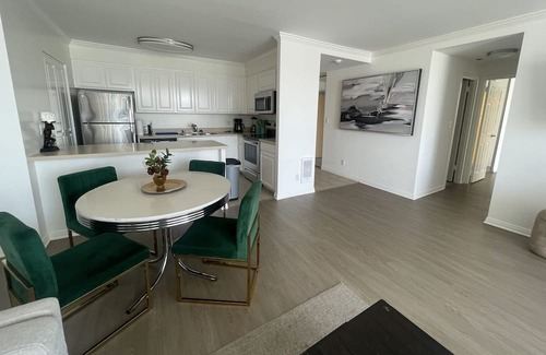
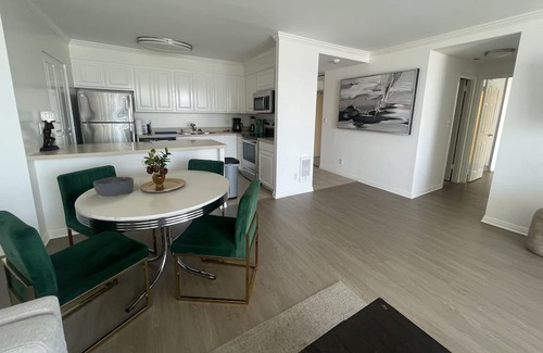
+ bowl (114, 186)
